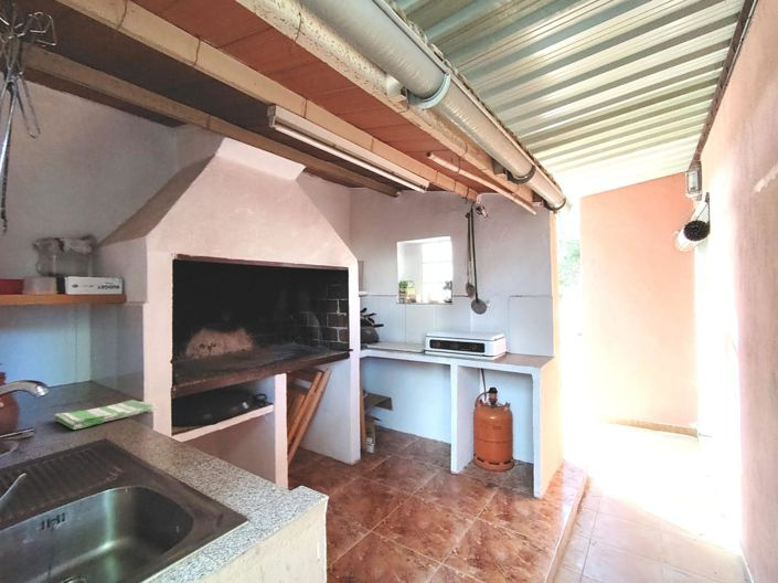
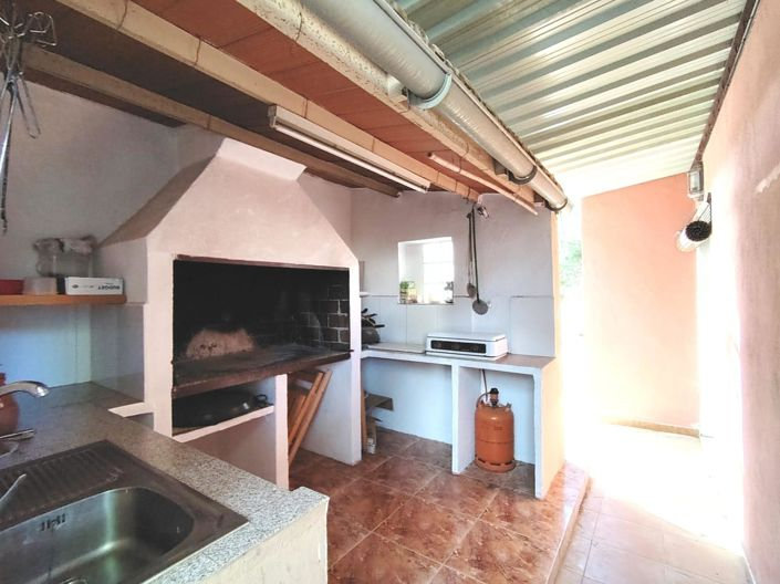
- dish towel (105, 412)
